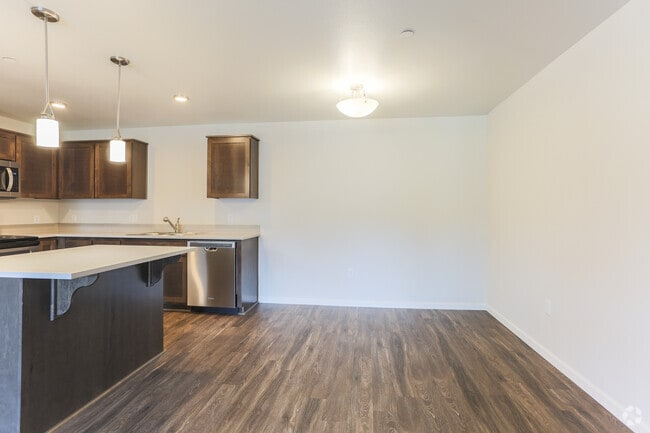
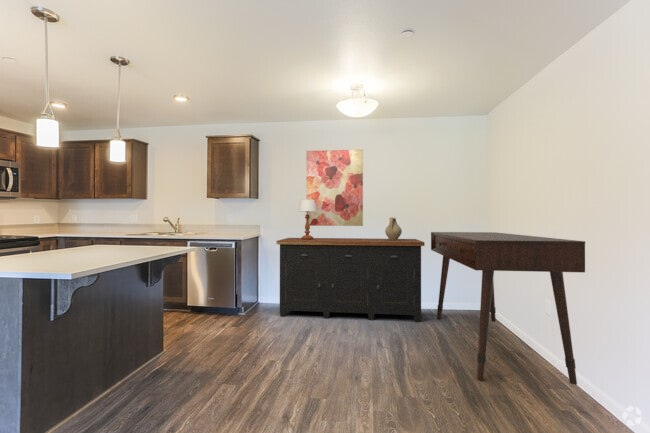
+ sideboard (349, 275)
+ wall art (334, 188)
+ table lamp (307, 219)
+ ceramic jug (393, 228)
+ desk (487, 289)
